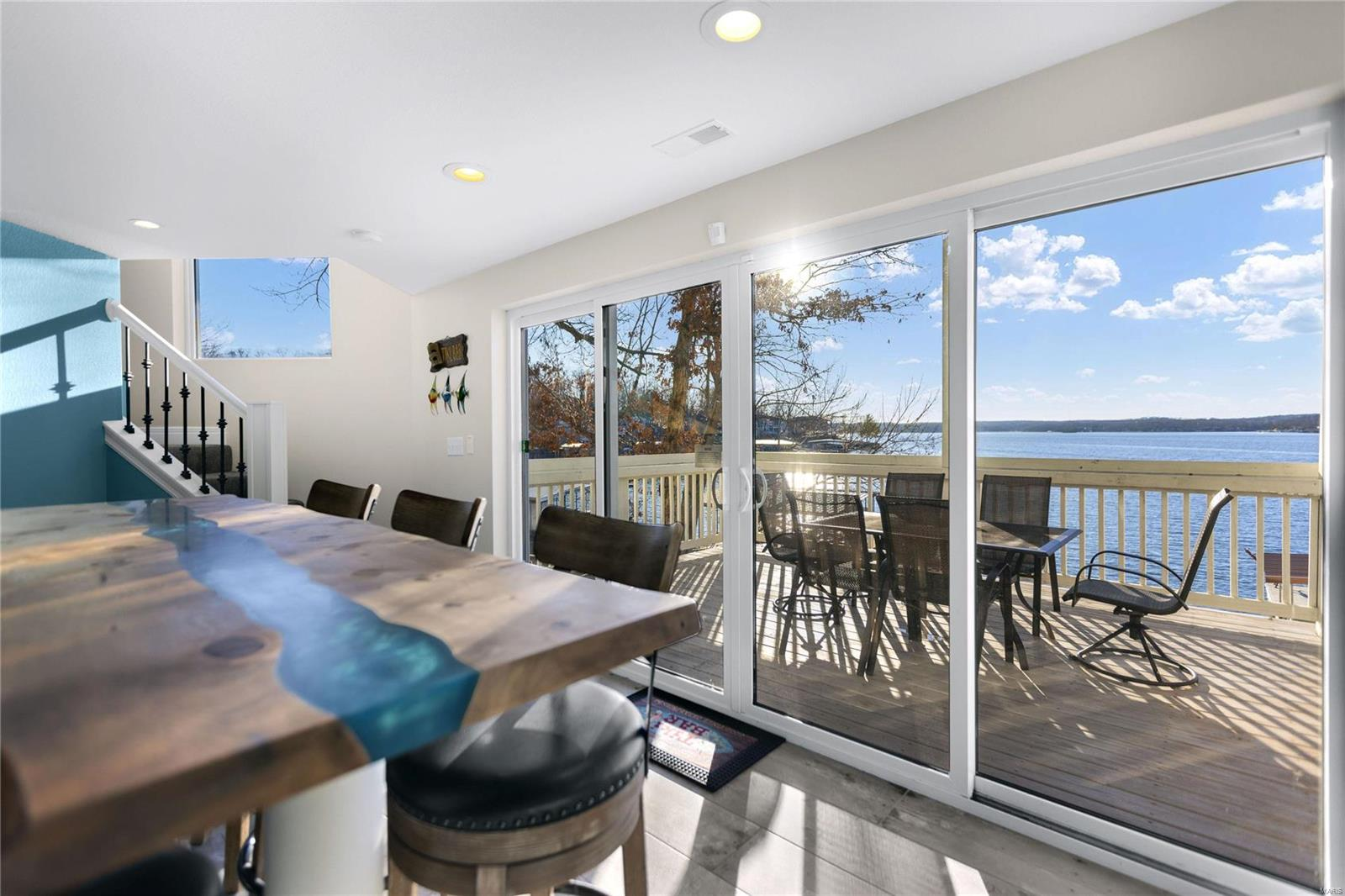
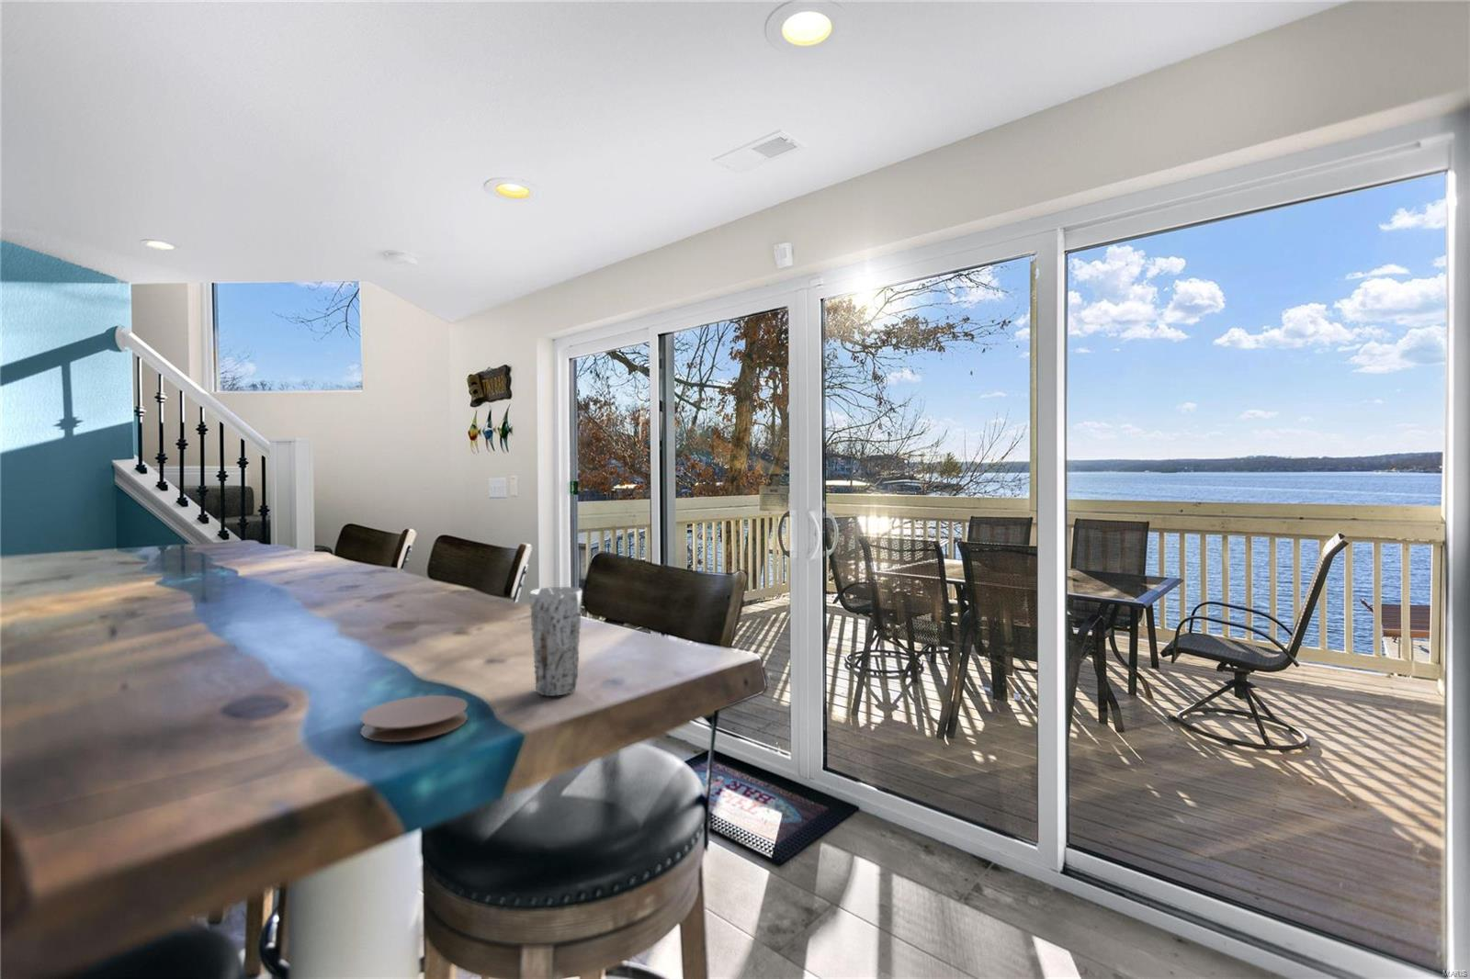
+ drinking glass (556, 640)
+ coaster (415, 717)
